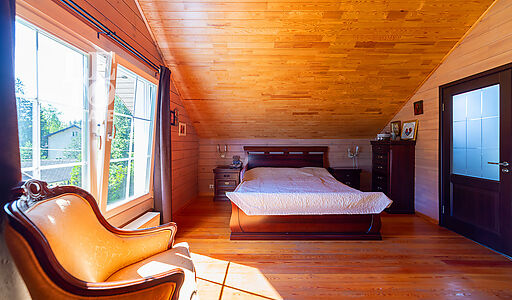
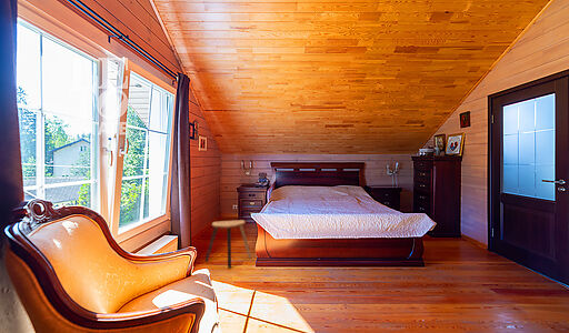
+ stool (228, 242)
